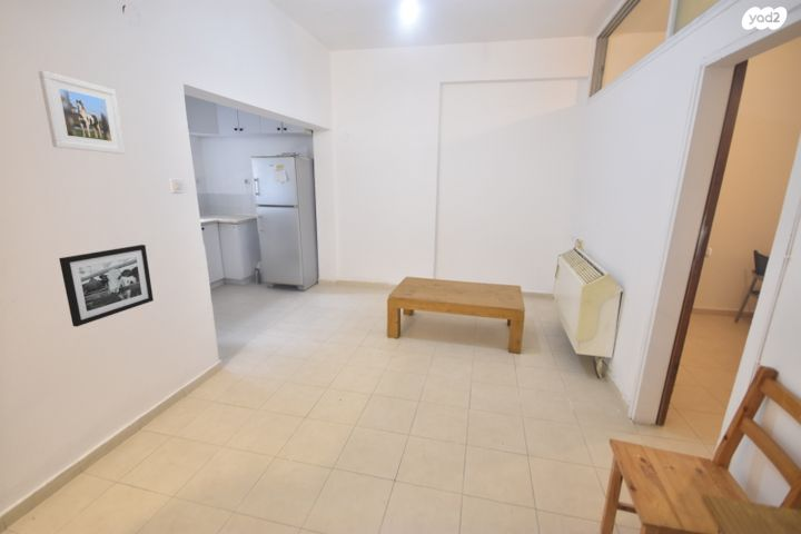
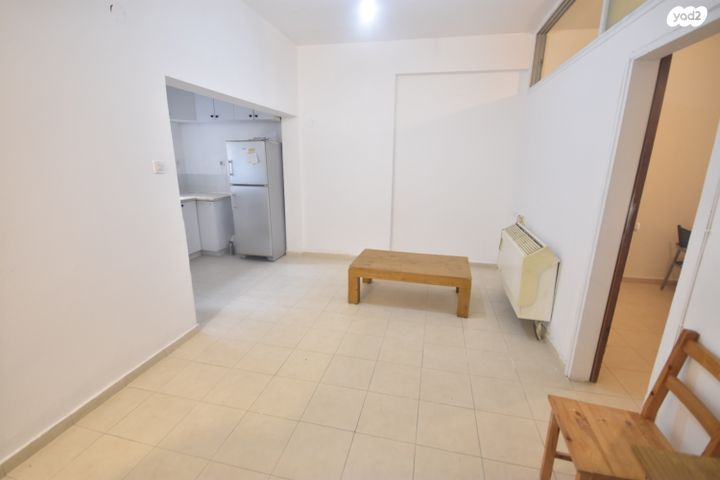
- picture frame (111, 281)
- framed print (86, 116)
